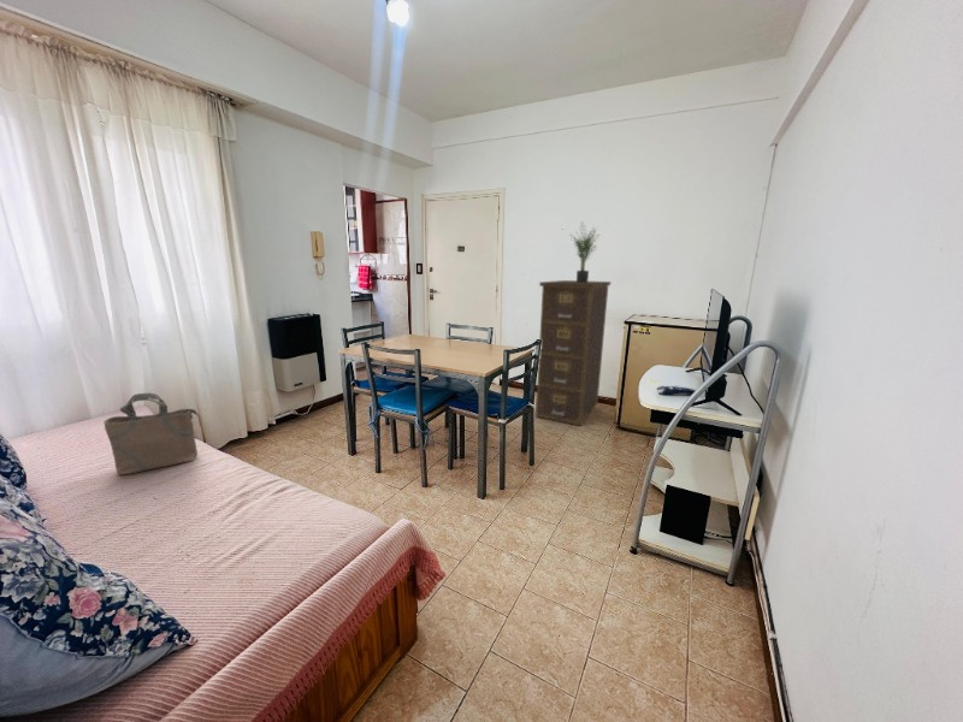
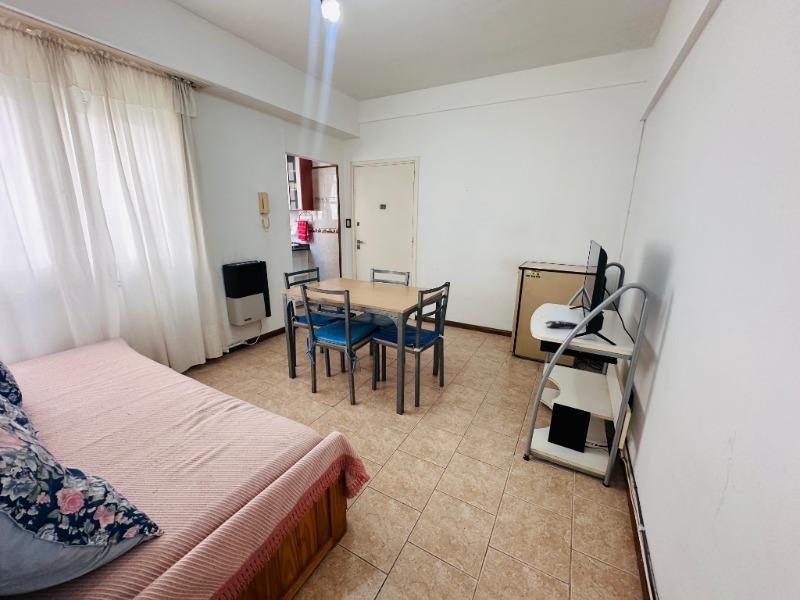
- filing cabinet (572, 348)
- potted plant (584, 251)
- tote bag (155, 428)
